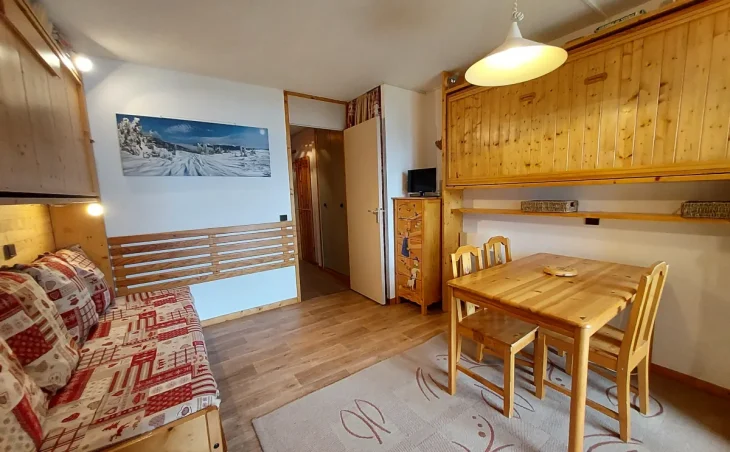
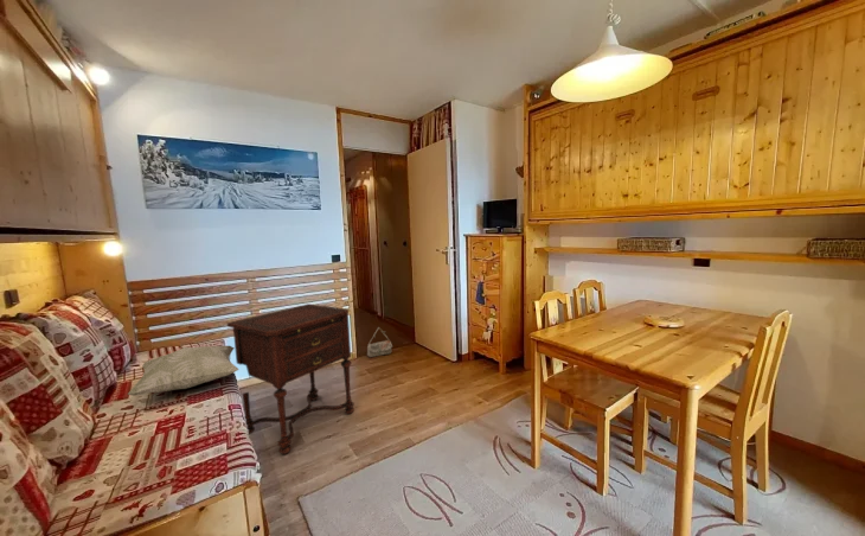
+ bag (379, 342)
+ side table (296, 370)
+ decorative pillow (188, 366)
